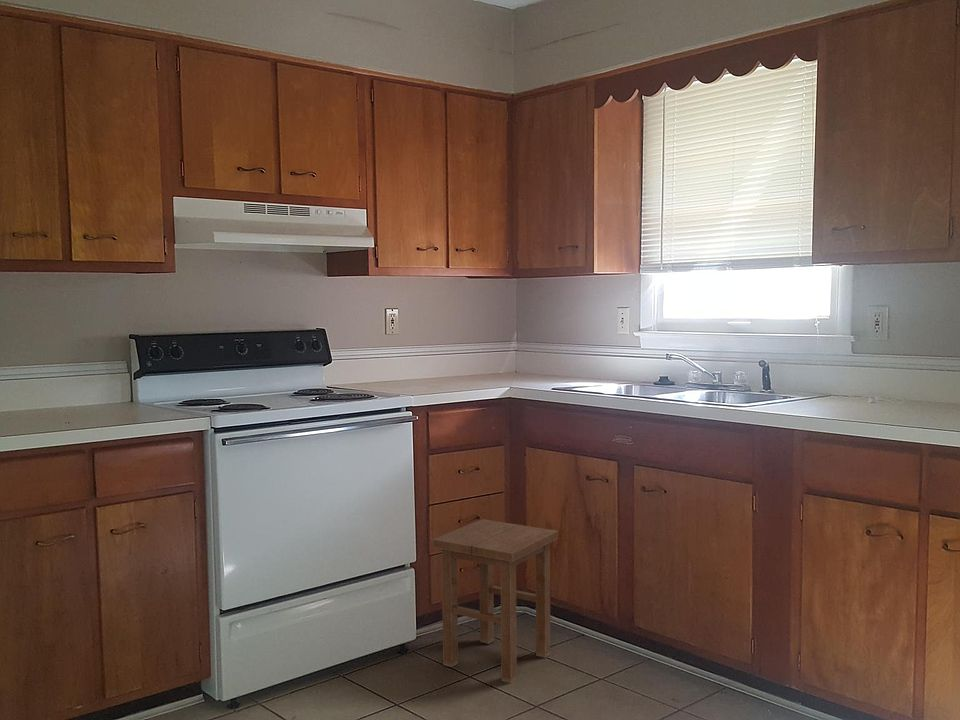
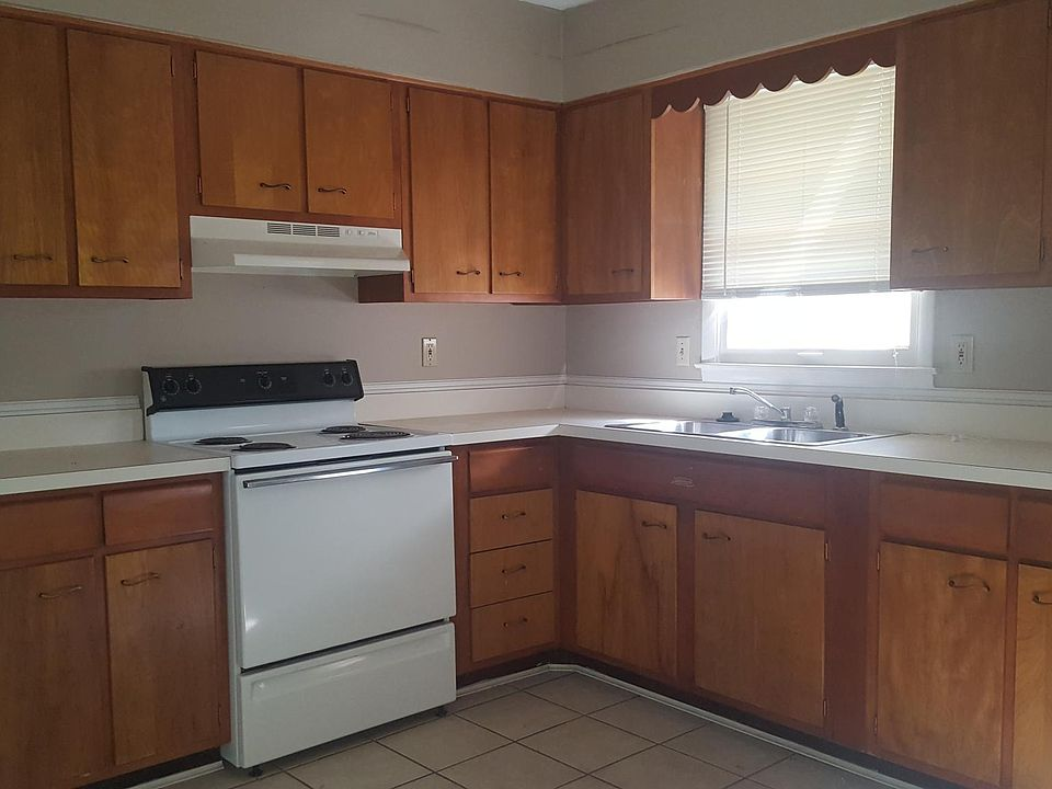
- stool (498, 594)
